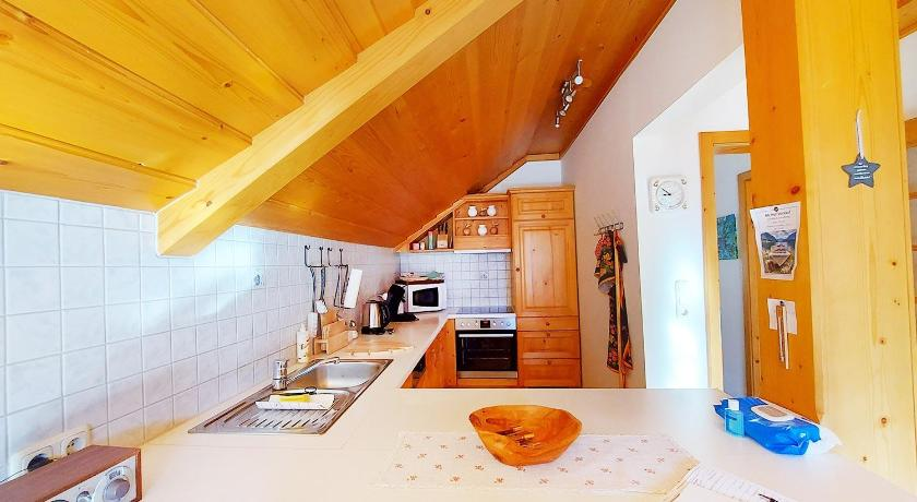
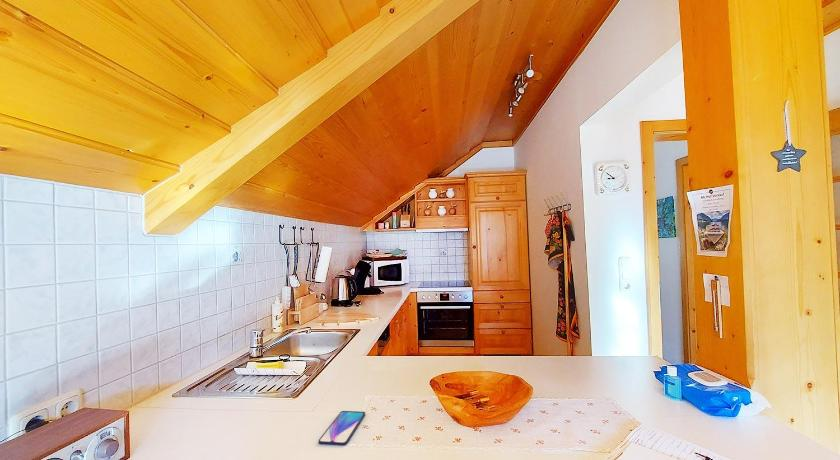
+ smartphone (343, 426)
